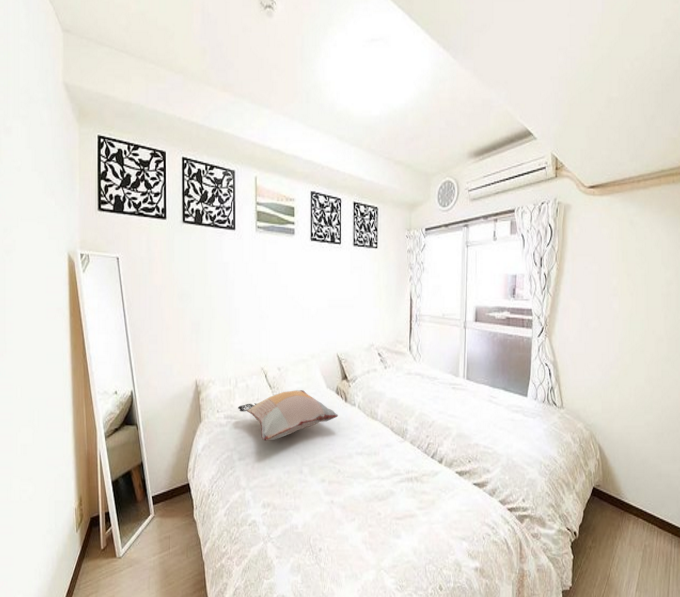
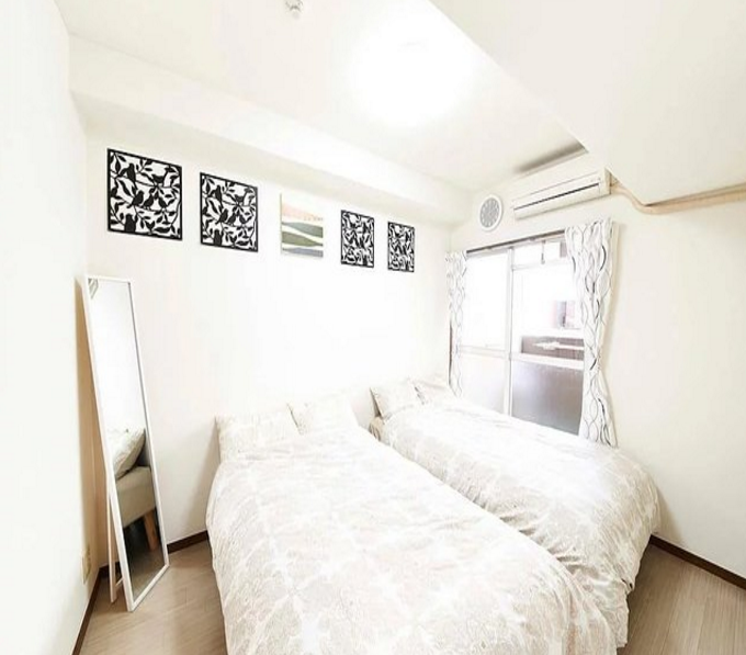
- decorative pillow (286, 411)
